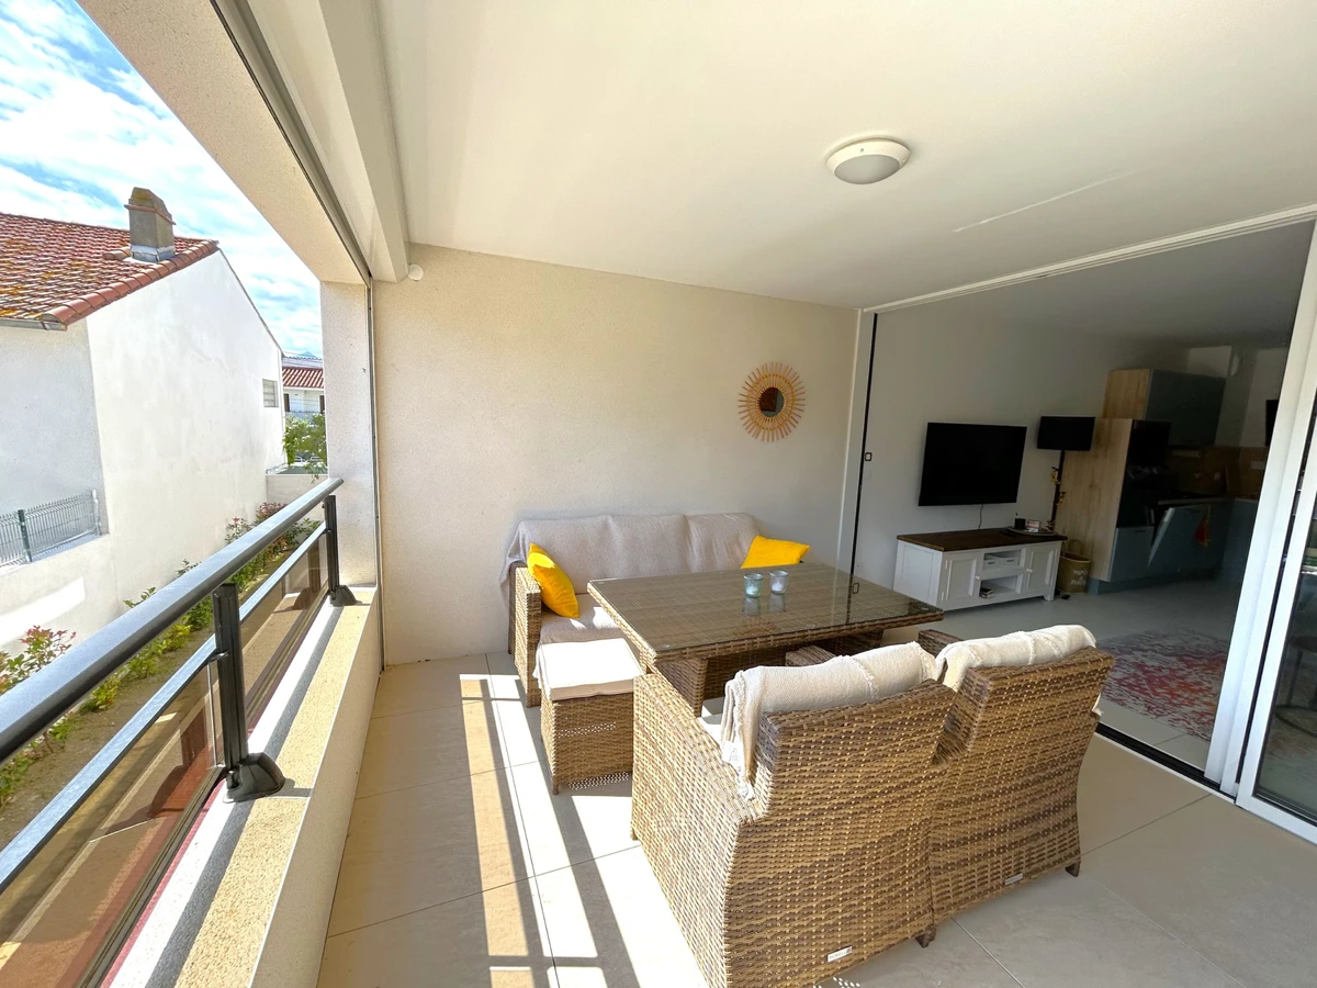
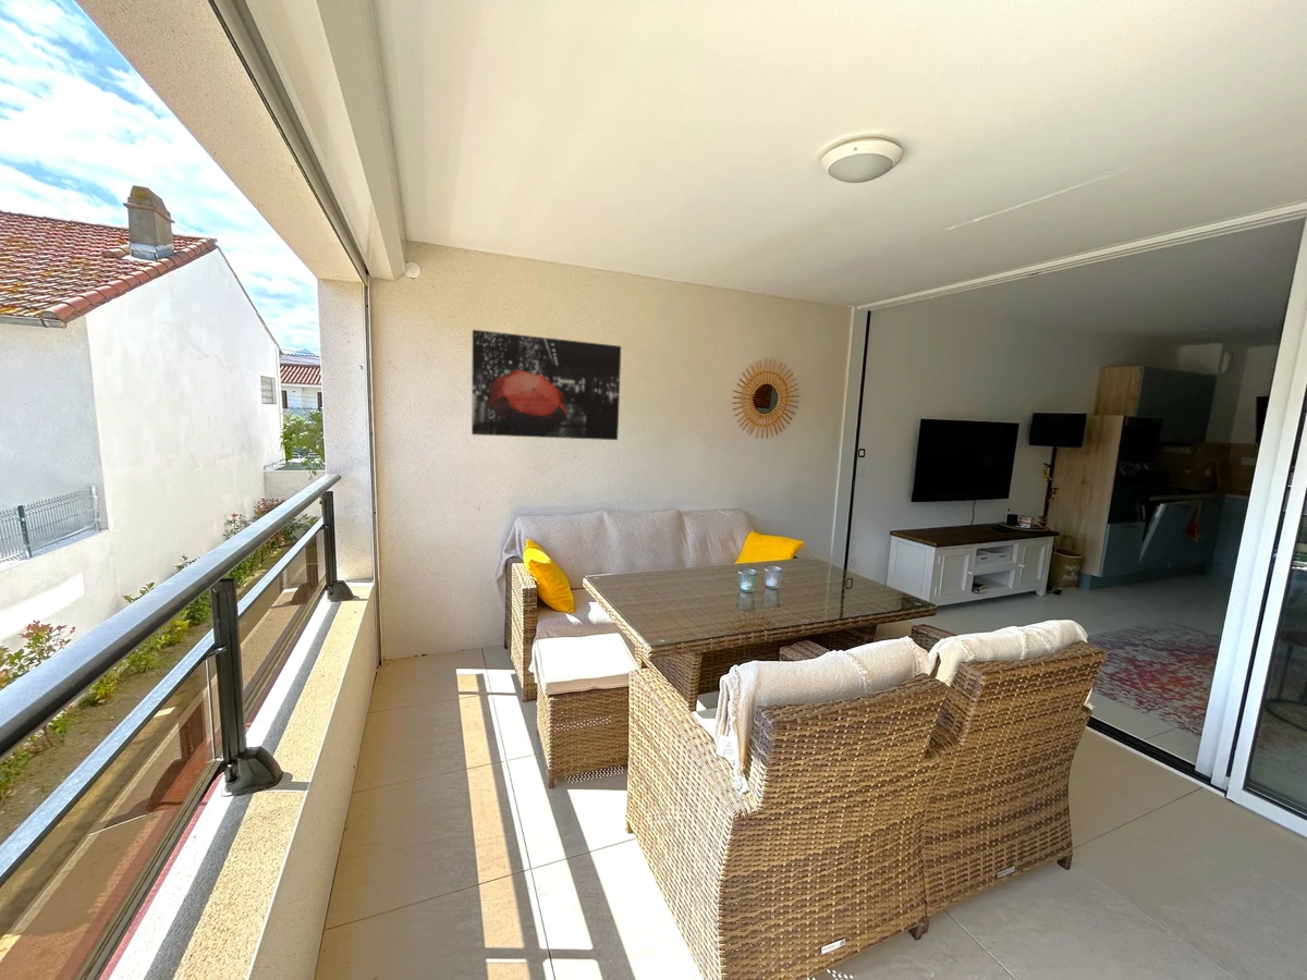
+ wall art (549, 388)
